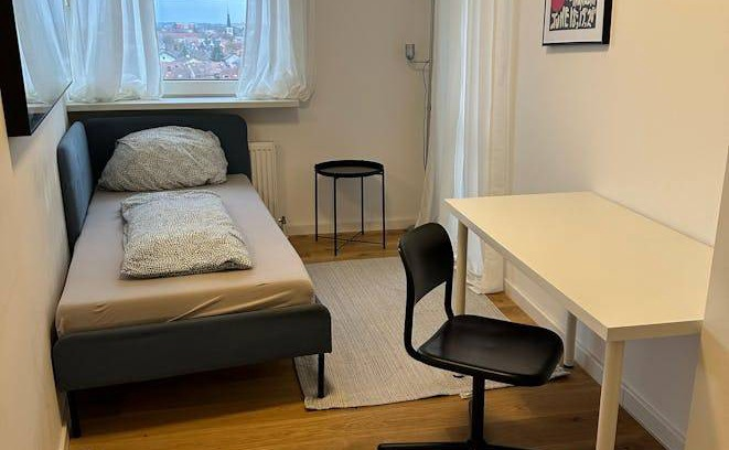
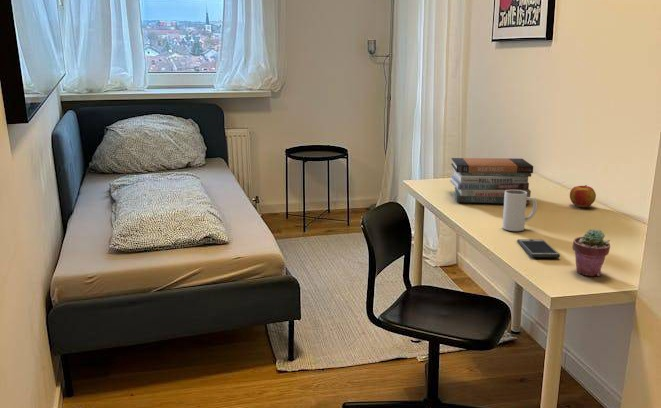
+ book stack (489, 180)
+ smartphone (537, 247)
+ apple (582, 195)
+ potted succulent (590, 250)
+ mug (519, 210)
